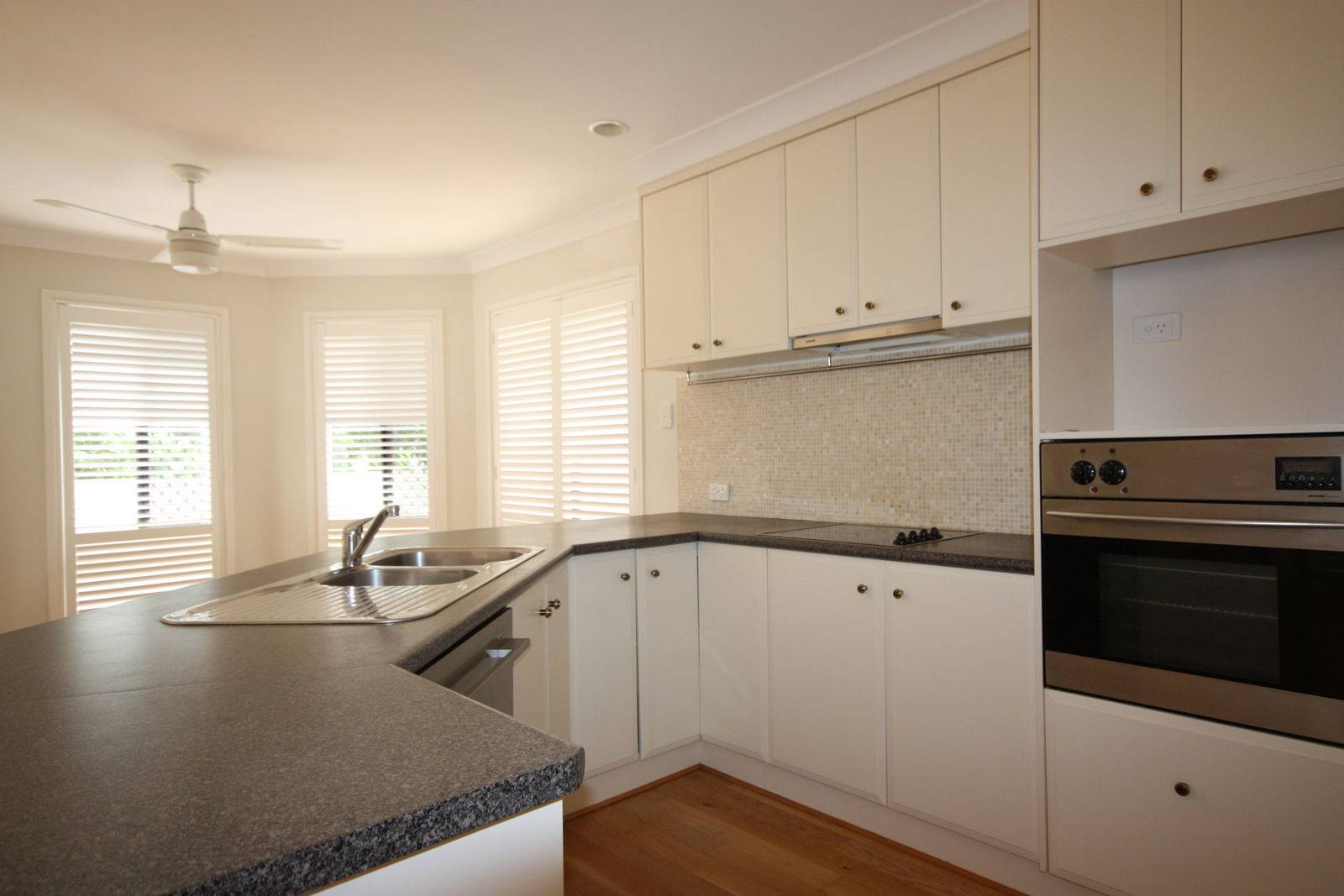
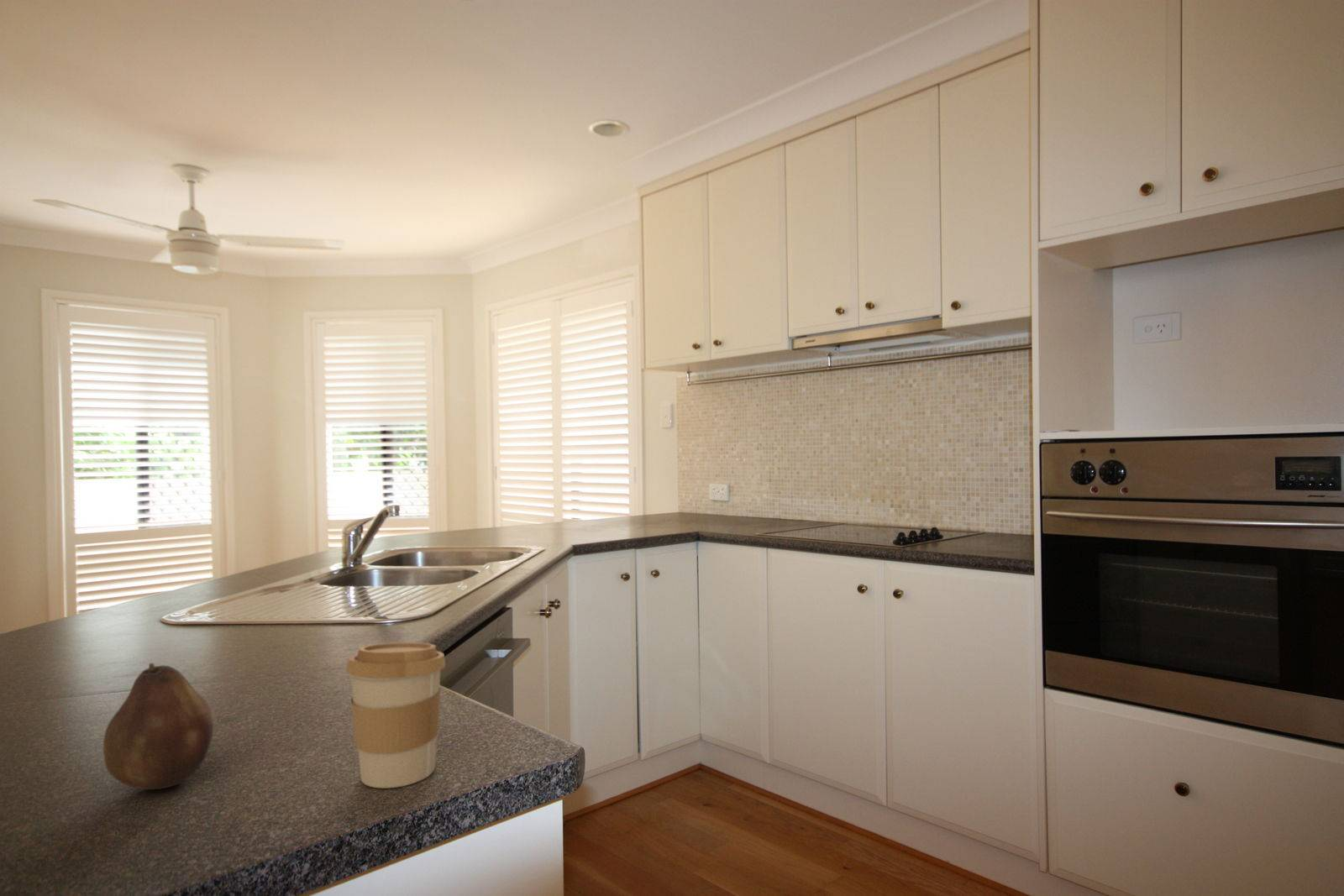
+ fruit (161, 722)
+ coffee cup (397, 707)
